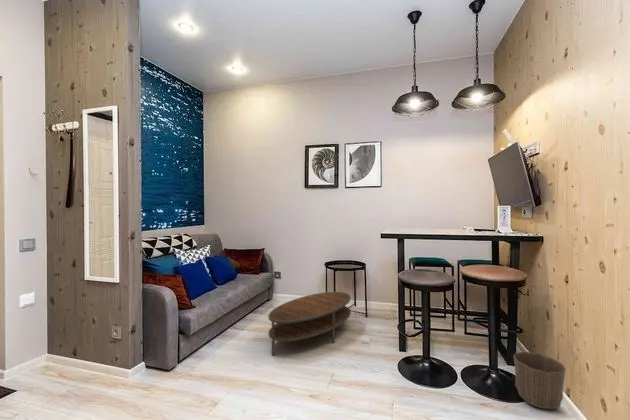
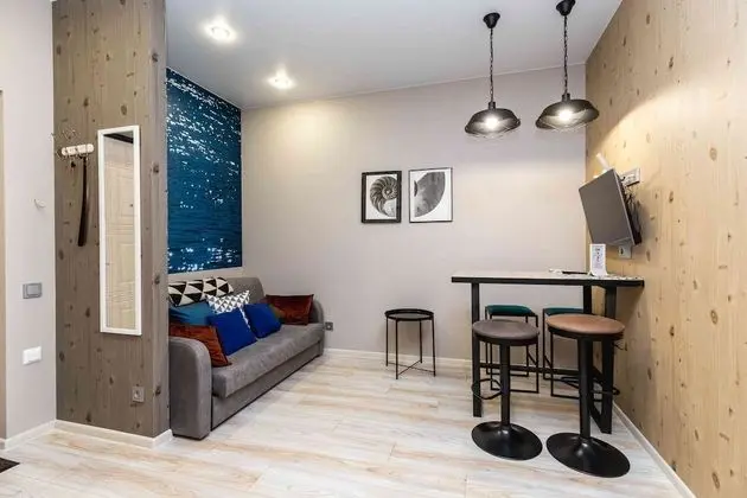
- waste basket (538, 380)
- coffee table (313, 319)
